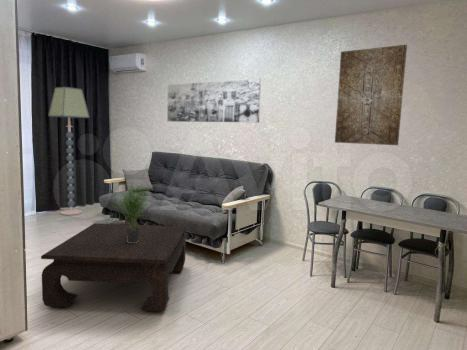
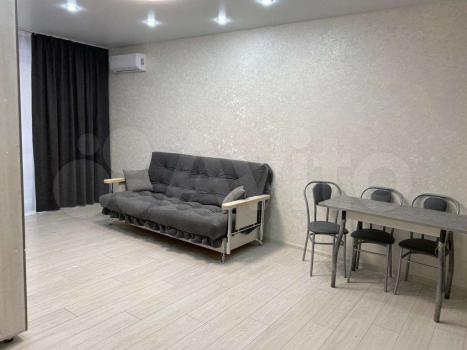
- wall art (368, 96)
- potted plant (129, 210)
- floor lamp (69, 151)
- wall art (209, 102)
- coffee table (124, 262)
